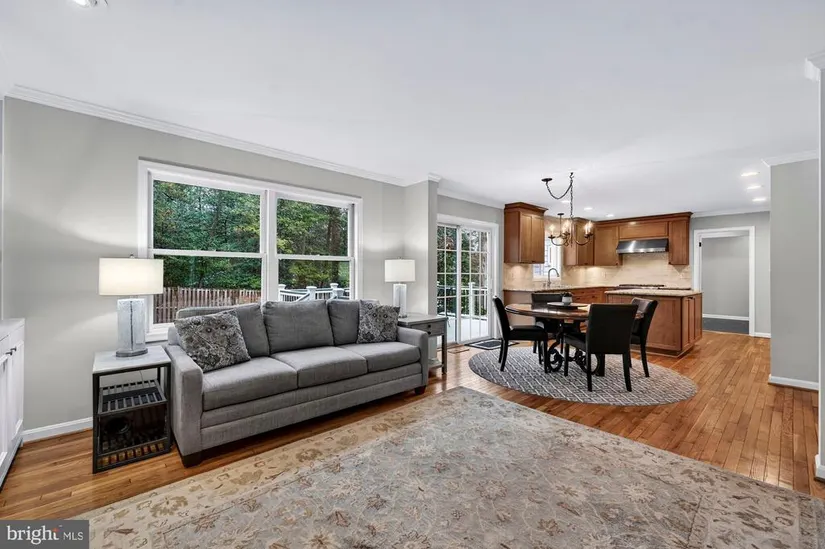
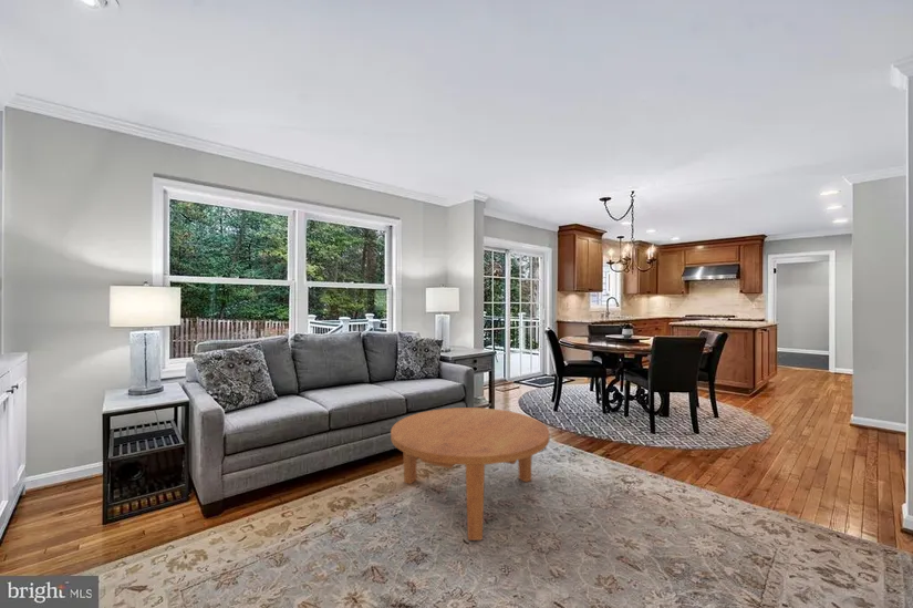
+ coffee table (469, 462)
